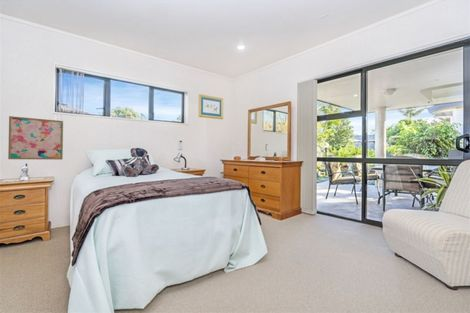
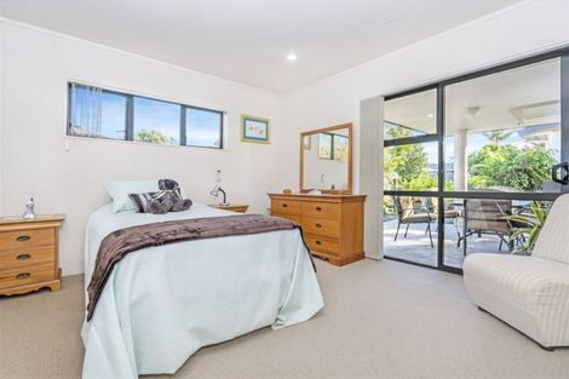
- wall art (37, 139)
